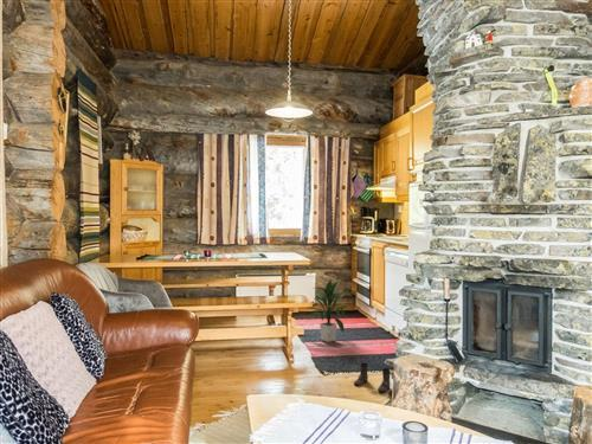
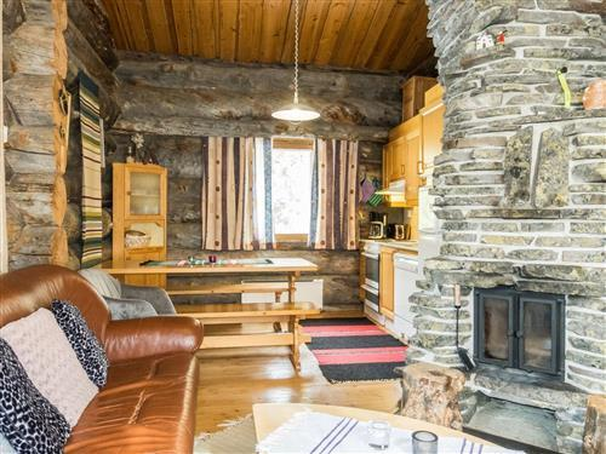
- indoor plant (328, 310)
- boots (367, 377)
